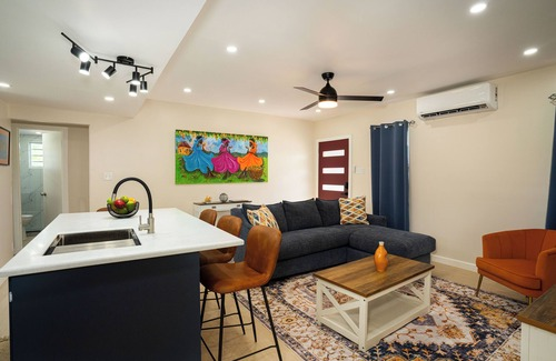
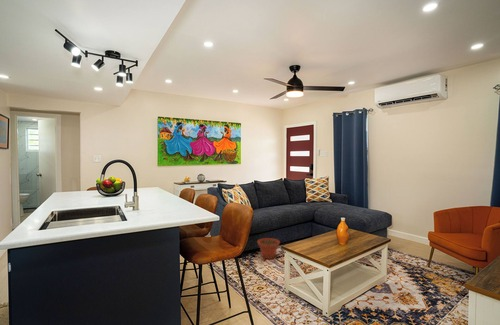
+ plant pot (268, 249)
